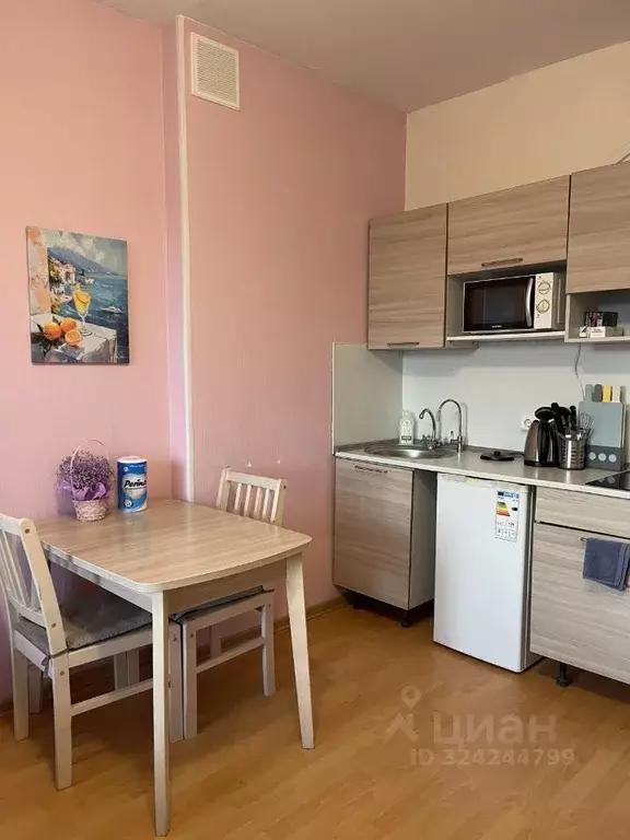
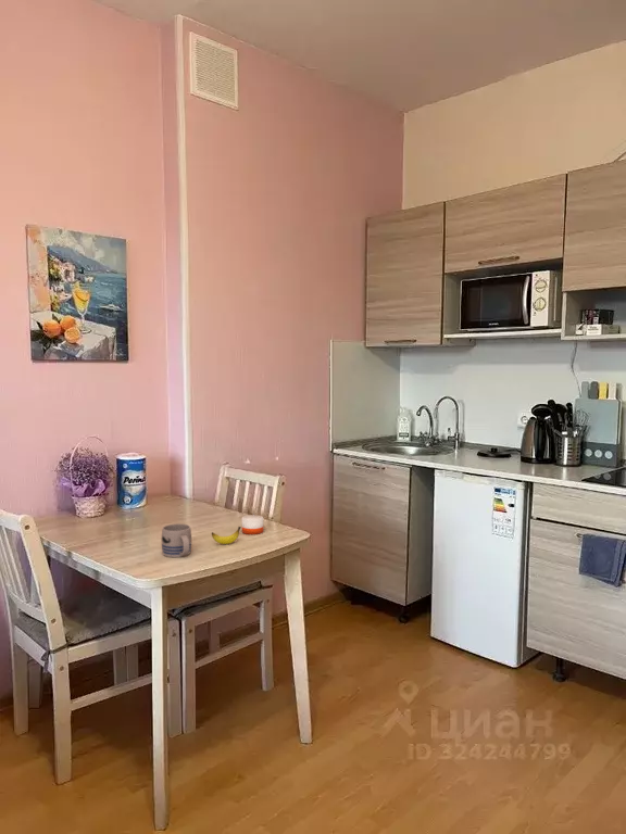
+ mug (178, 541)
+ banana (226, 536)
+ candle (252, 517)
